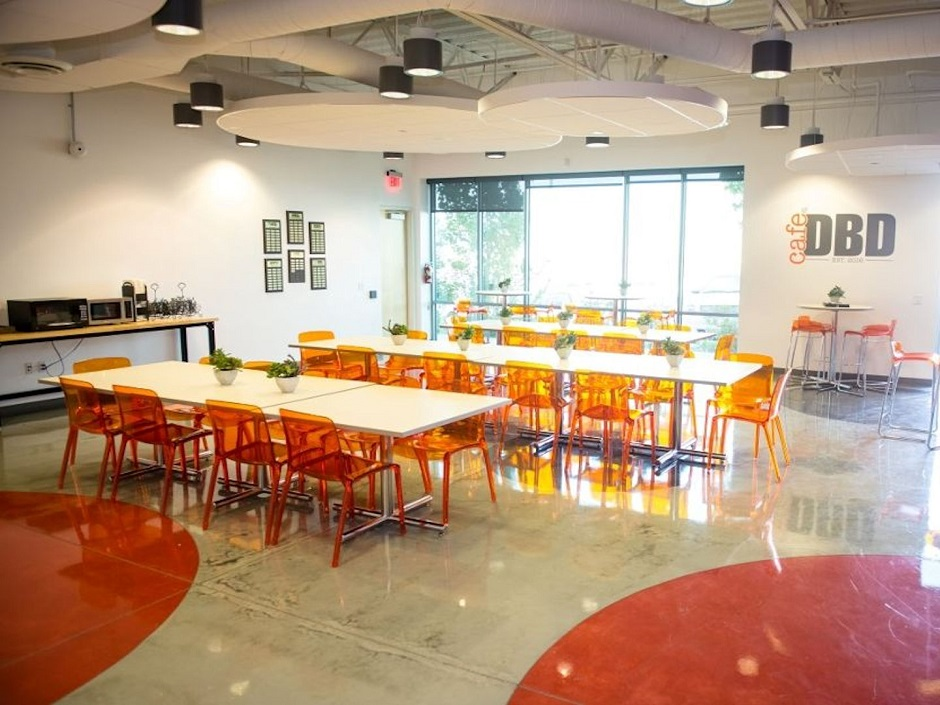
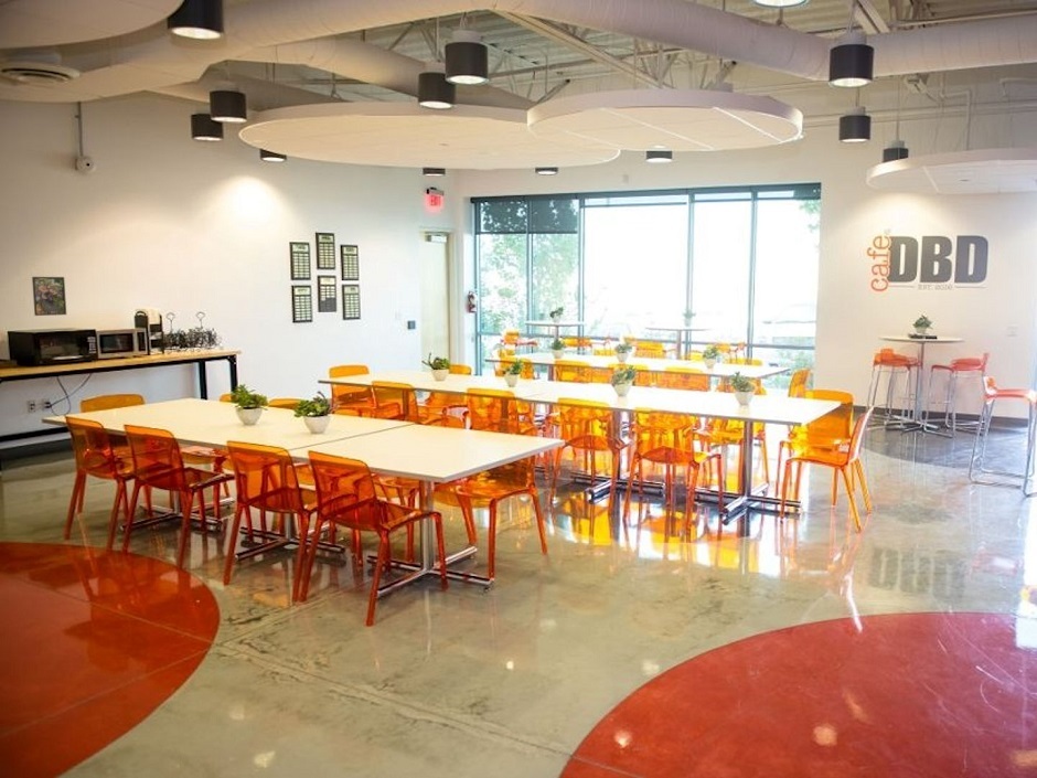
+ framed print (50, 296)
